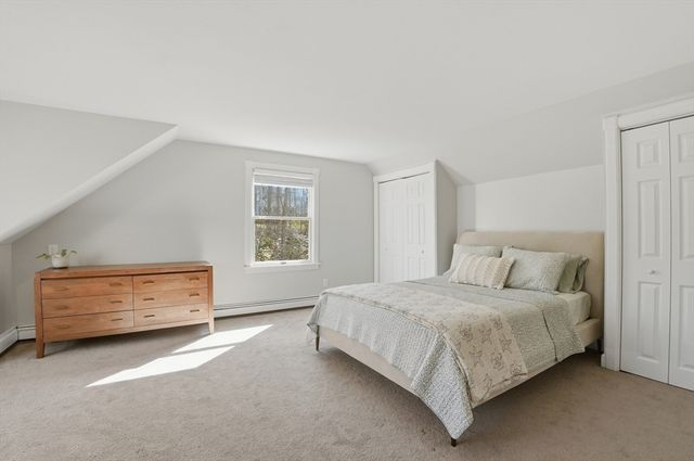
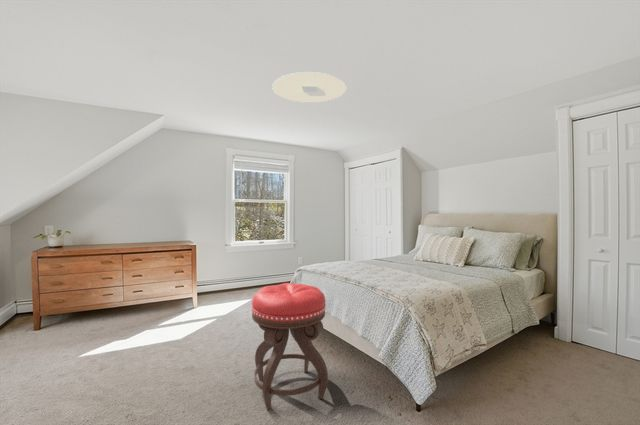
+ stool (287, 338)
+ ceiling light (309, 85)
